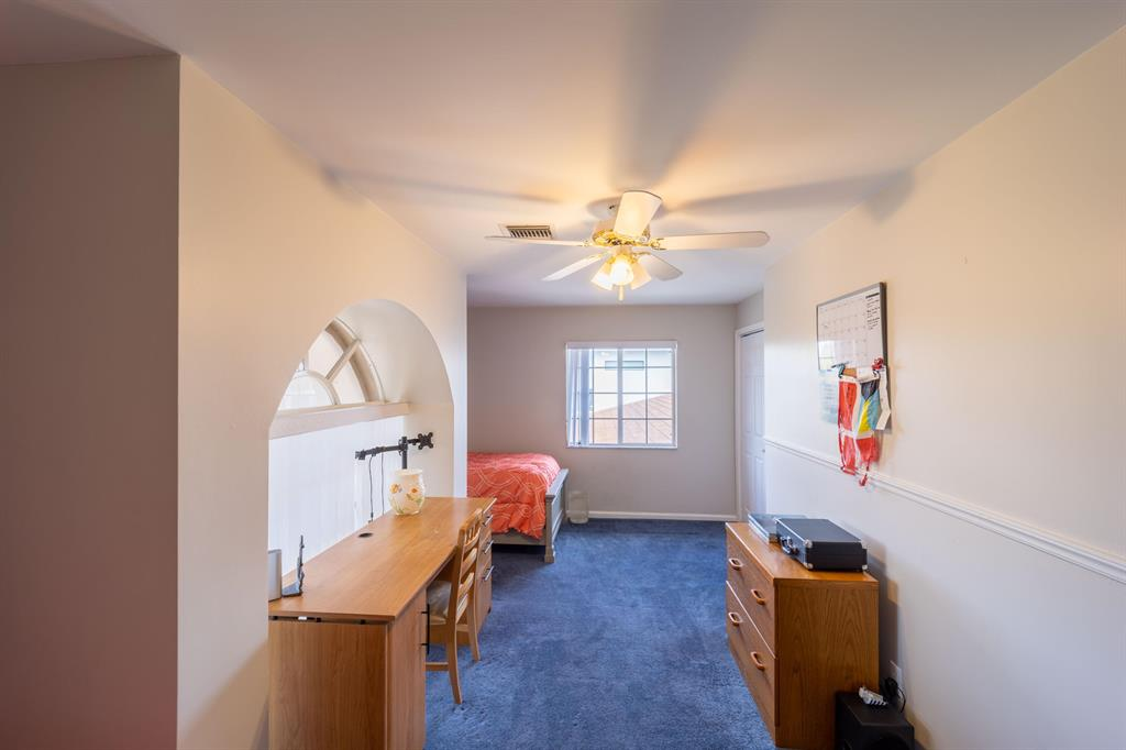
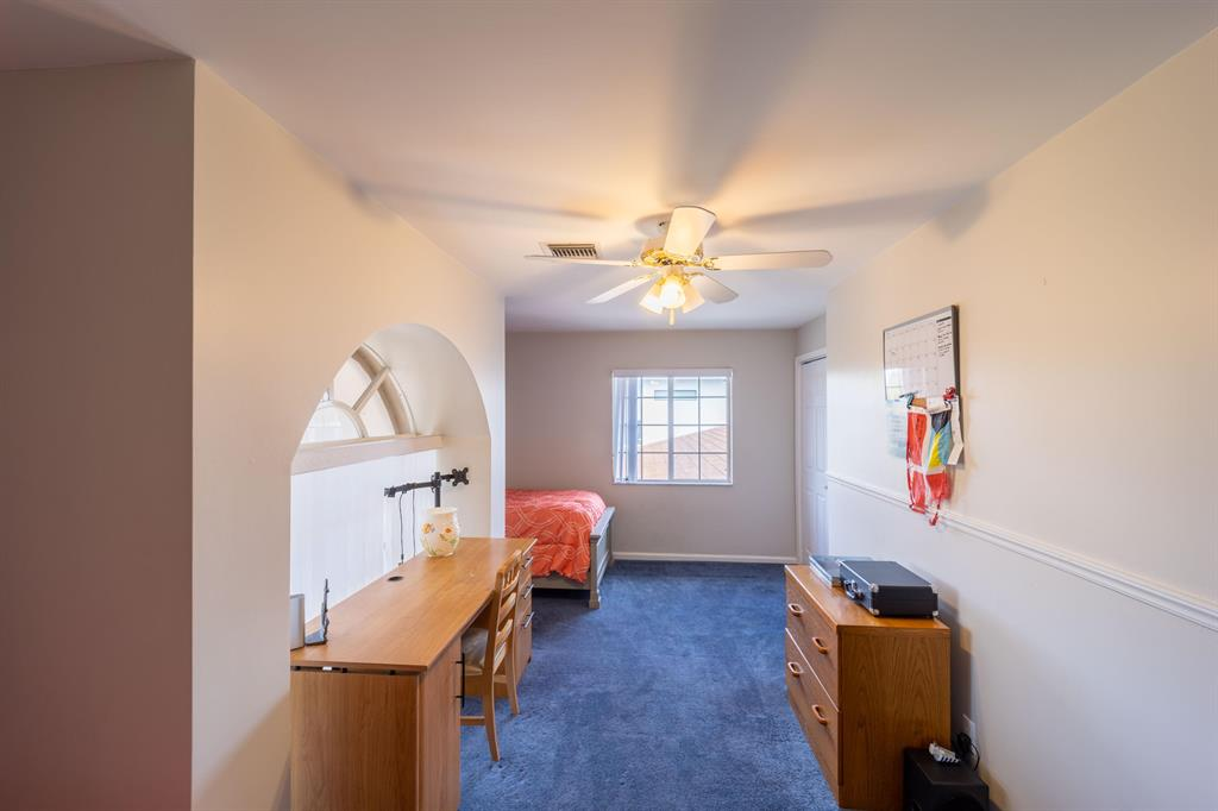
- wastebasket (578, 507)
